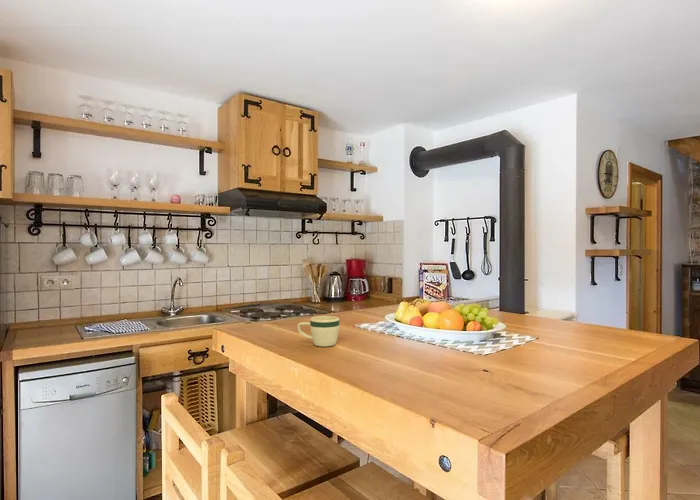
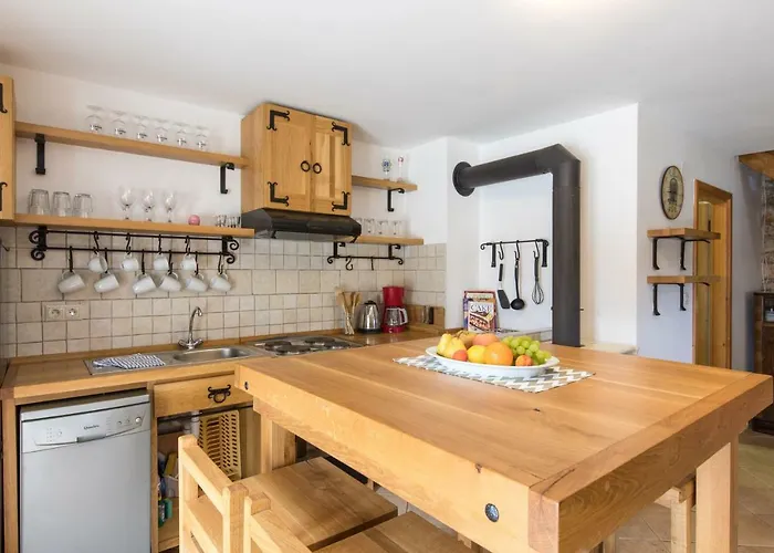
- mug (318, 330)
